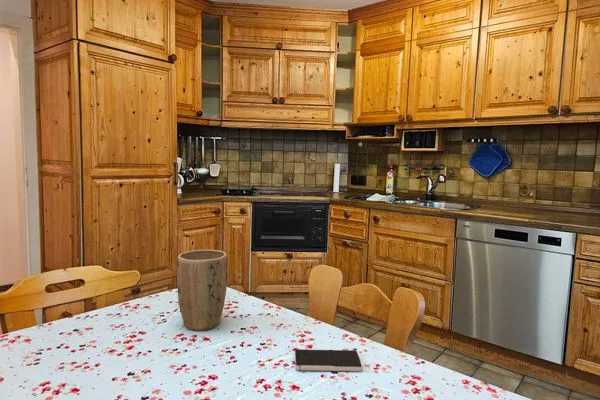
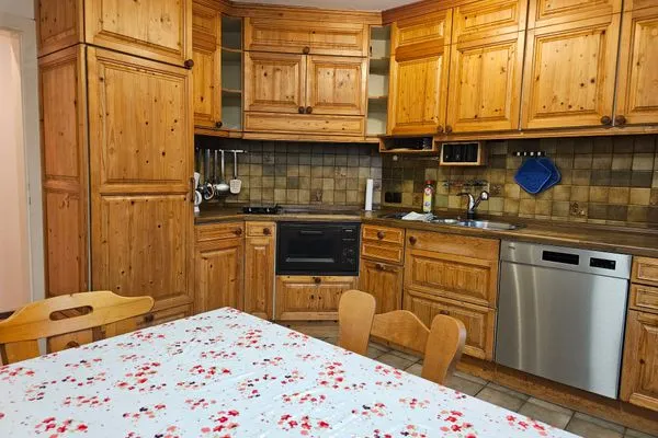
- plant pot (202, 289)
- smartphone (327, 359)
